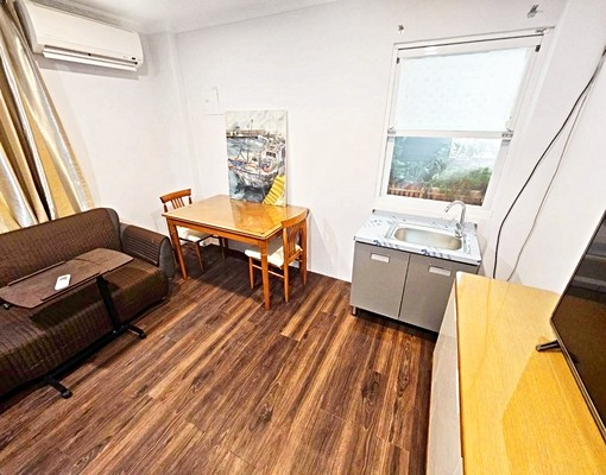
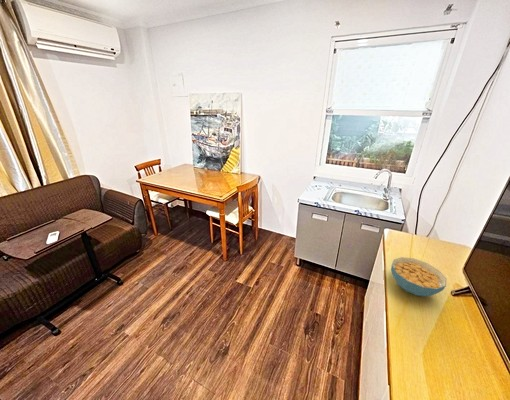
+ cereal bowl (414, 280)
